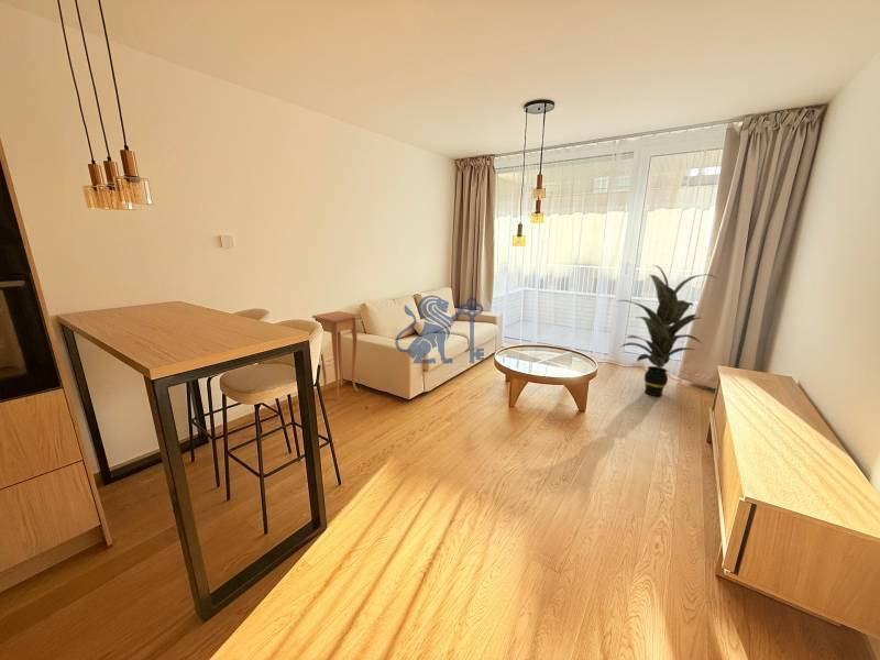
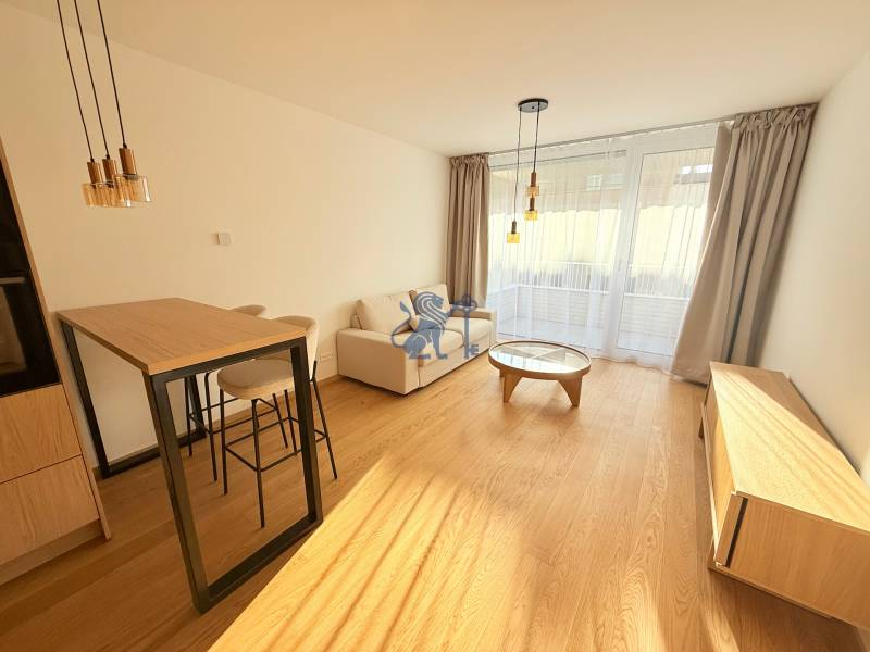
- indoor plant (658, 330)
- side table (338, 354)
